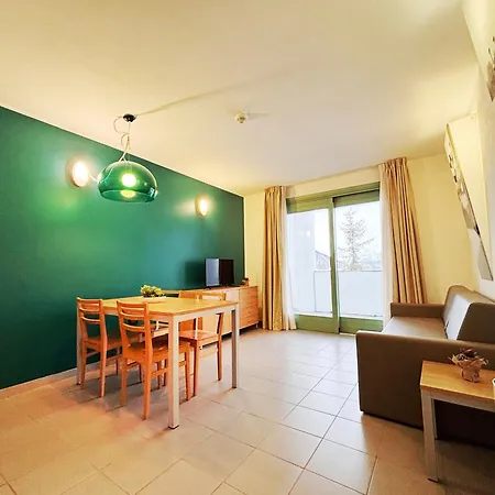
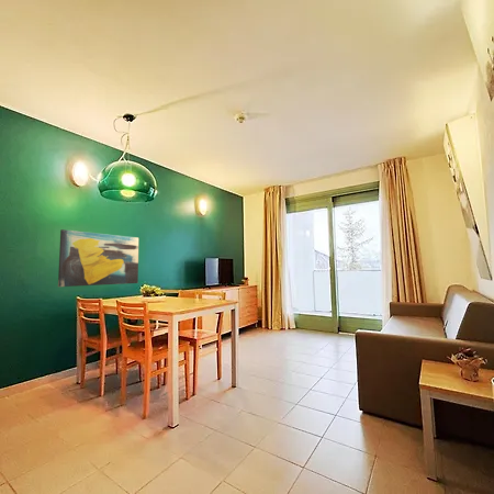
+ wall art (103, 259)
